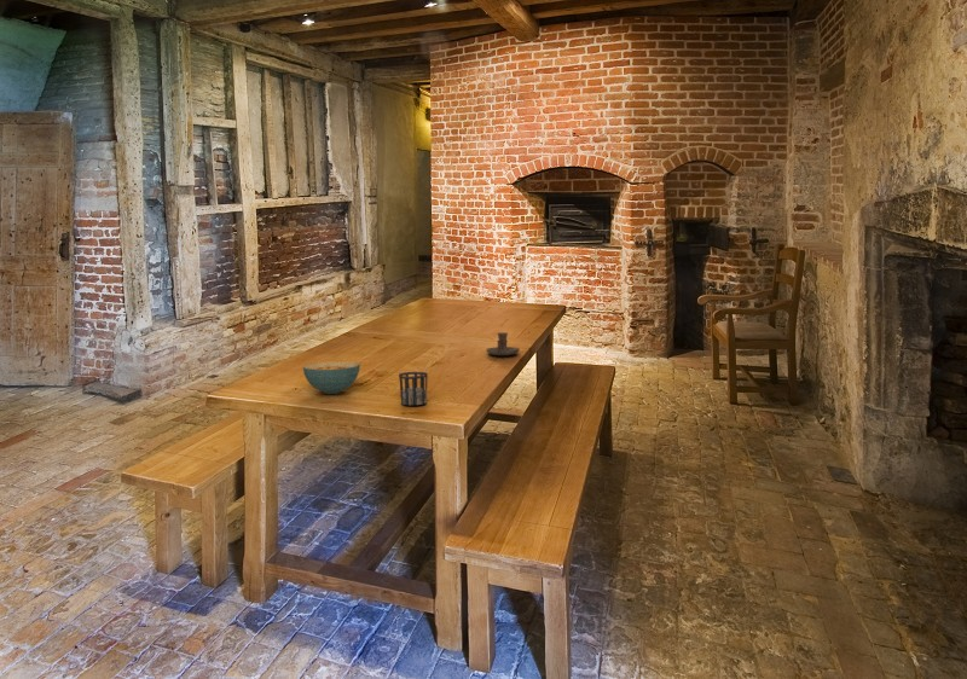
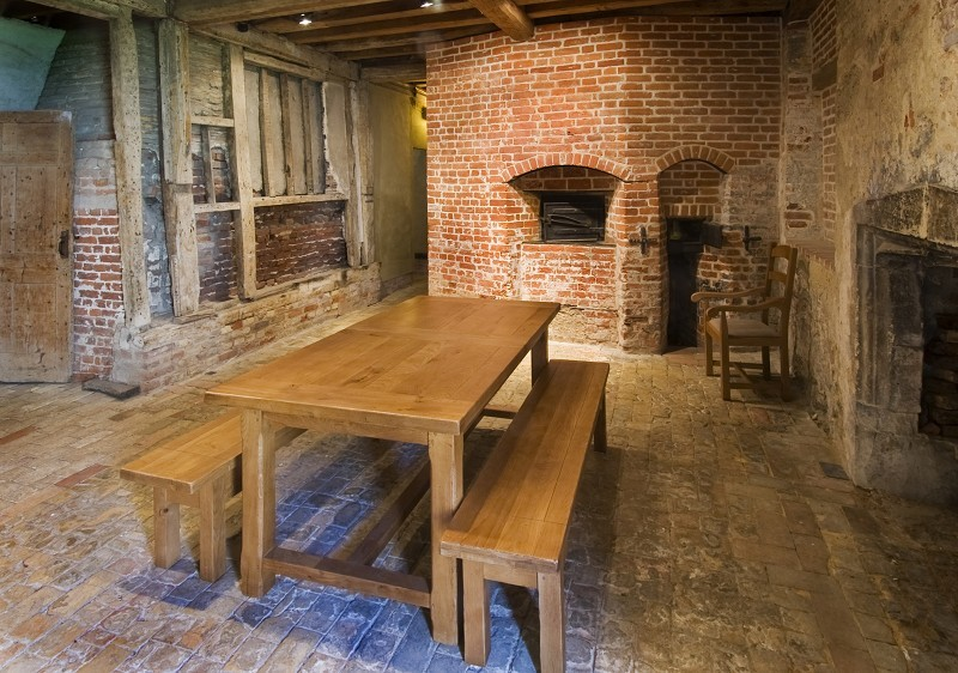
- candle holder (502, 344)
- cereal bowl (331, 378)
- cup (413, 388)
